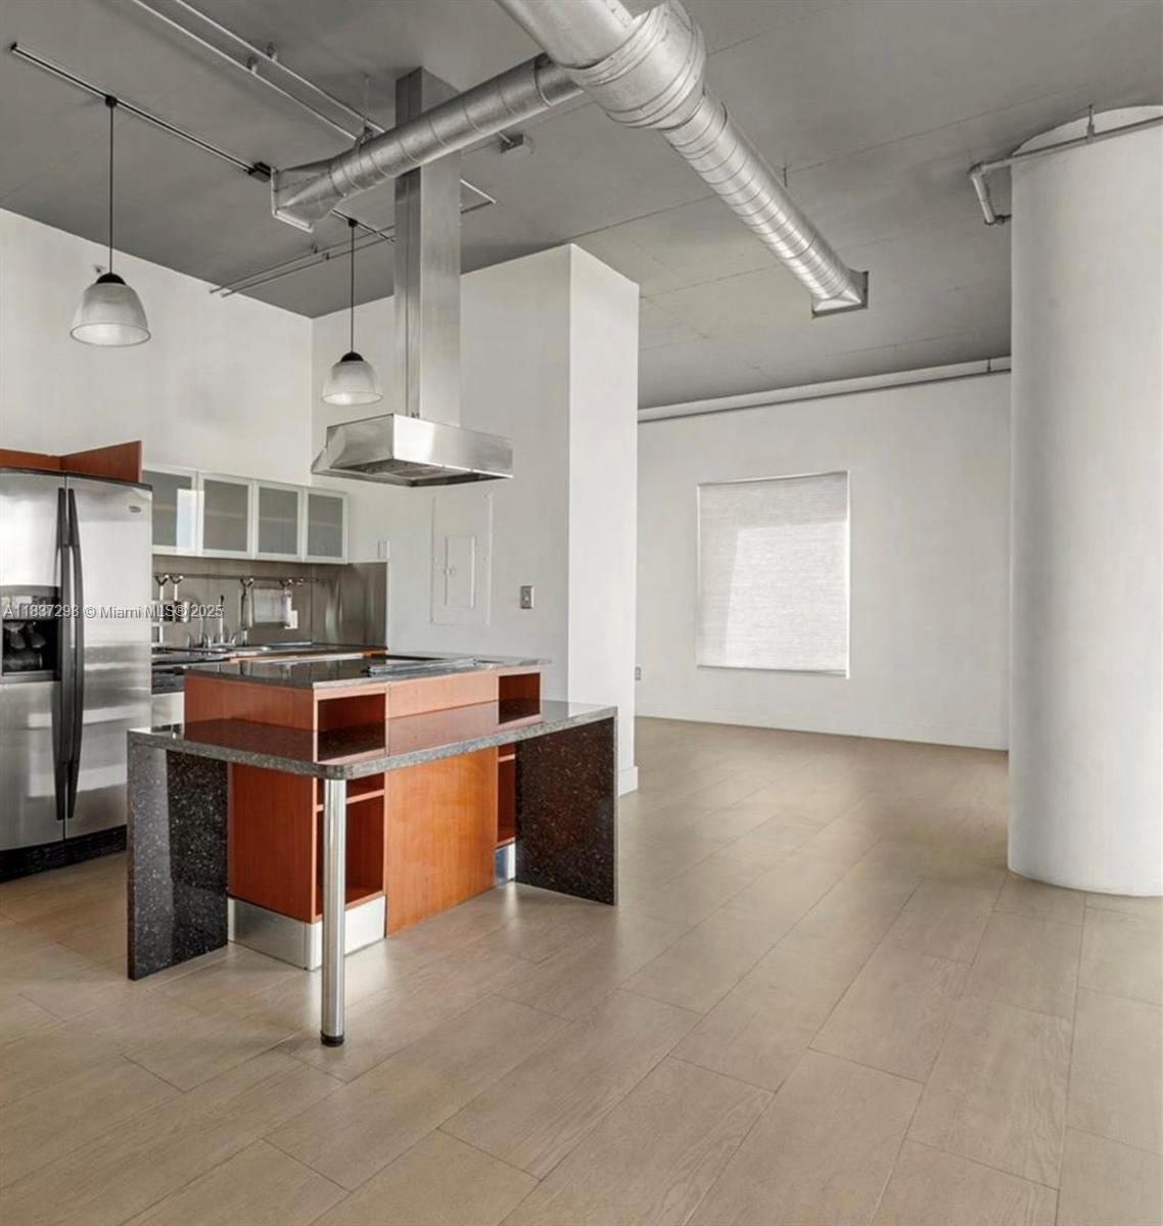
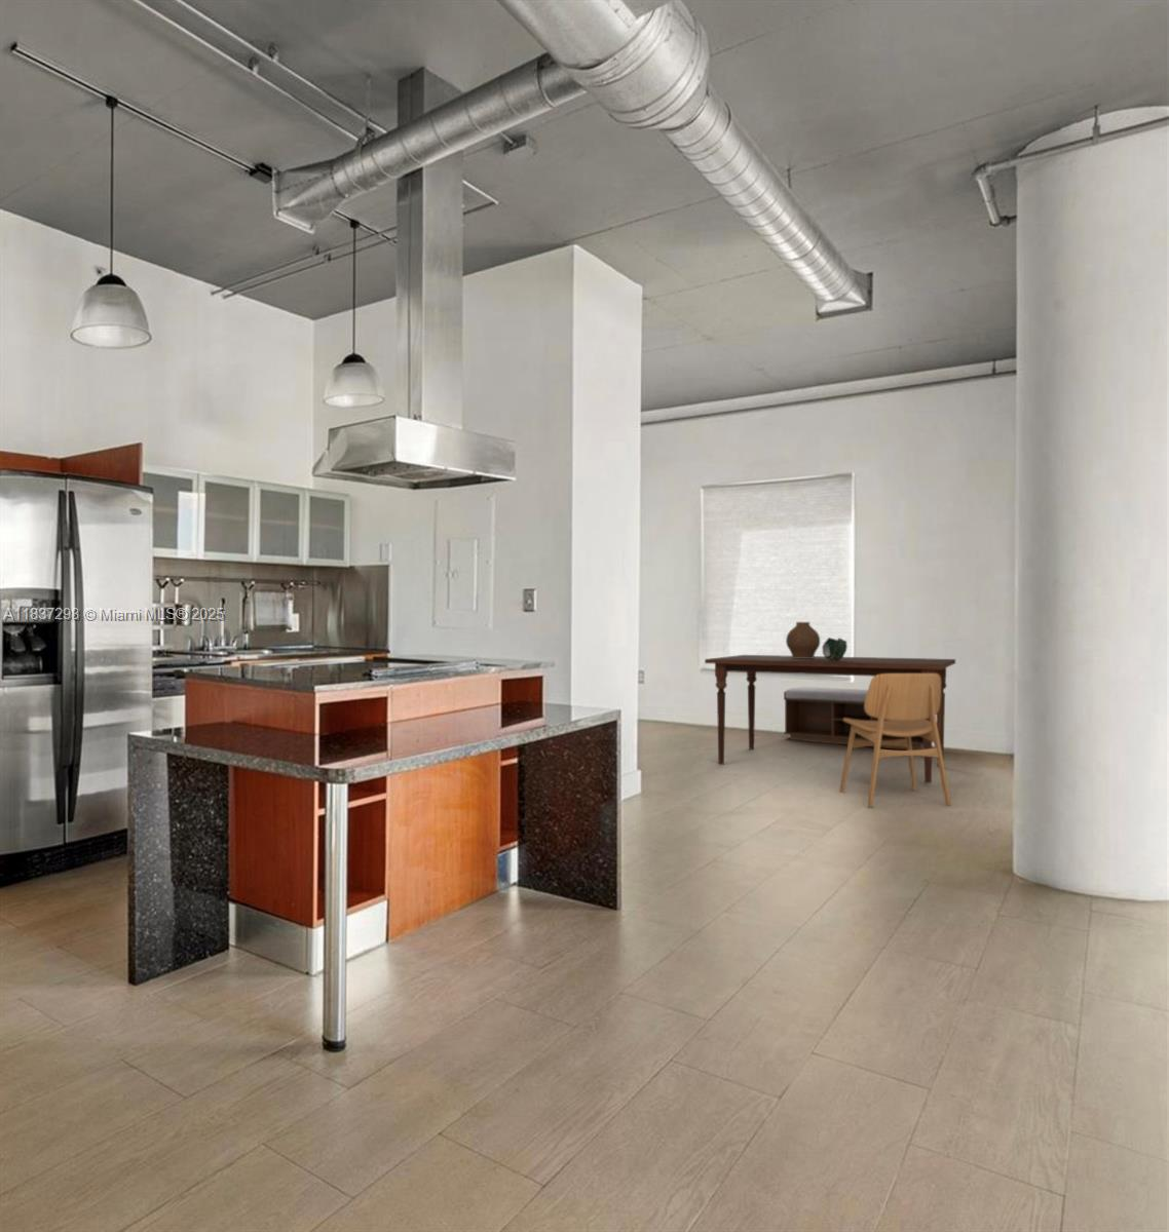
+ decorative bowl (834, 648)
+ dining chair (892, 735)
+ dining table (837, 674)
+ vase (802, 640)
+ bench (857, 716)
